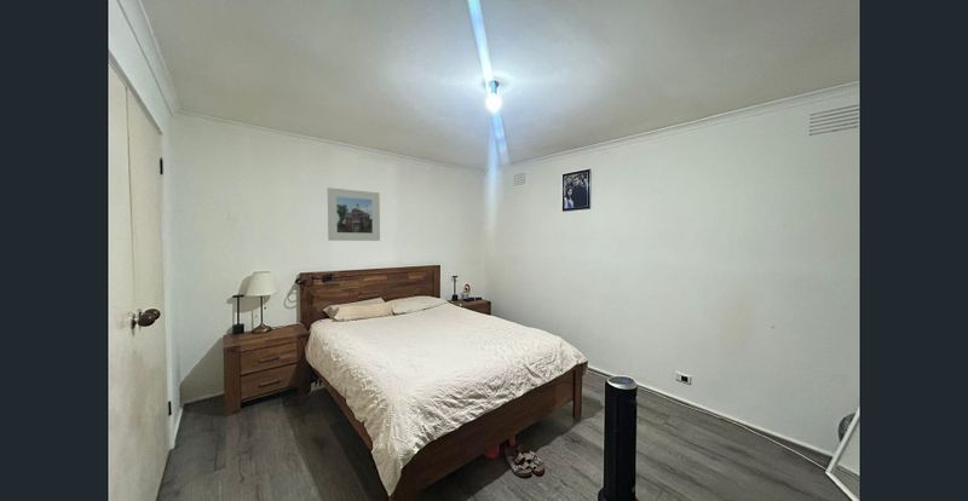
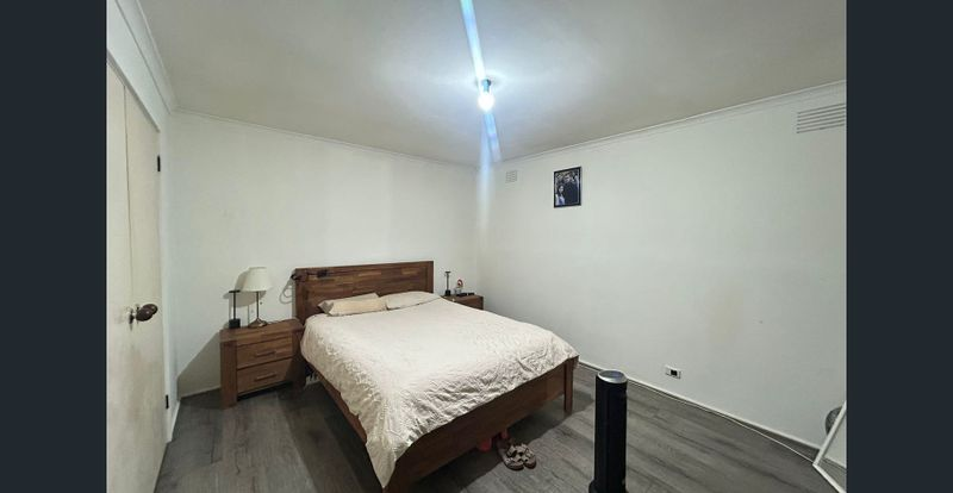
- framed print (355, 215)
